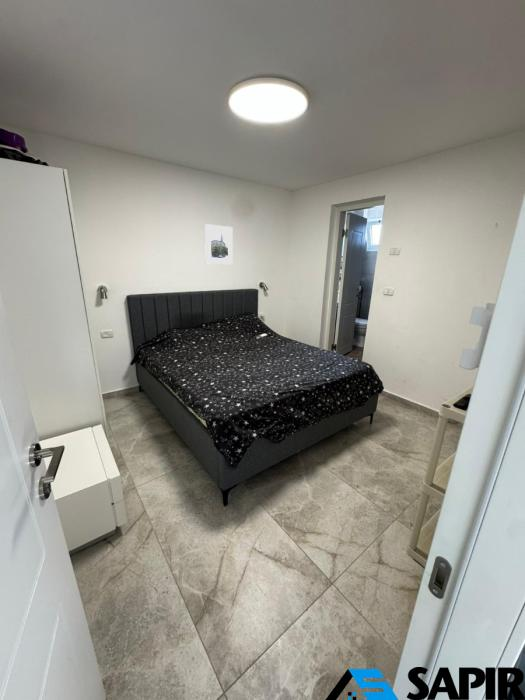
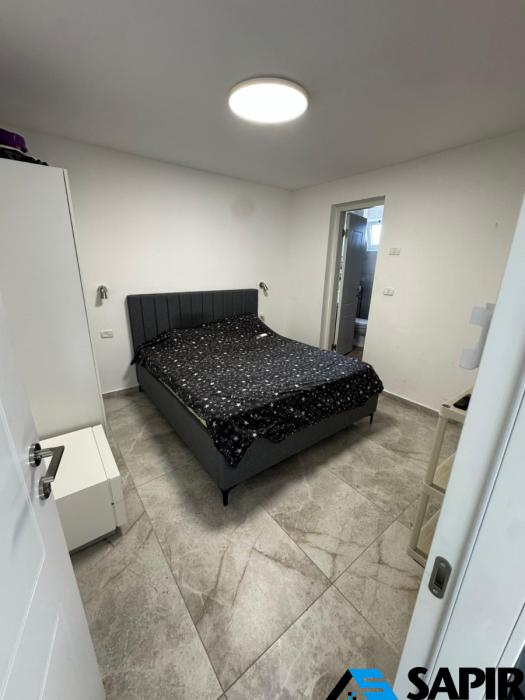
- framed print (219, 245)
